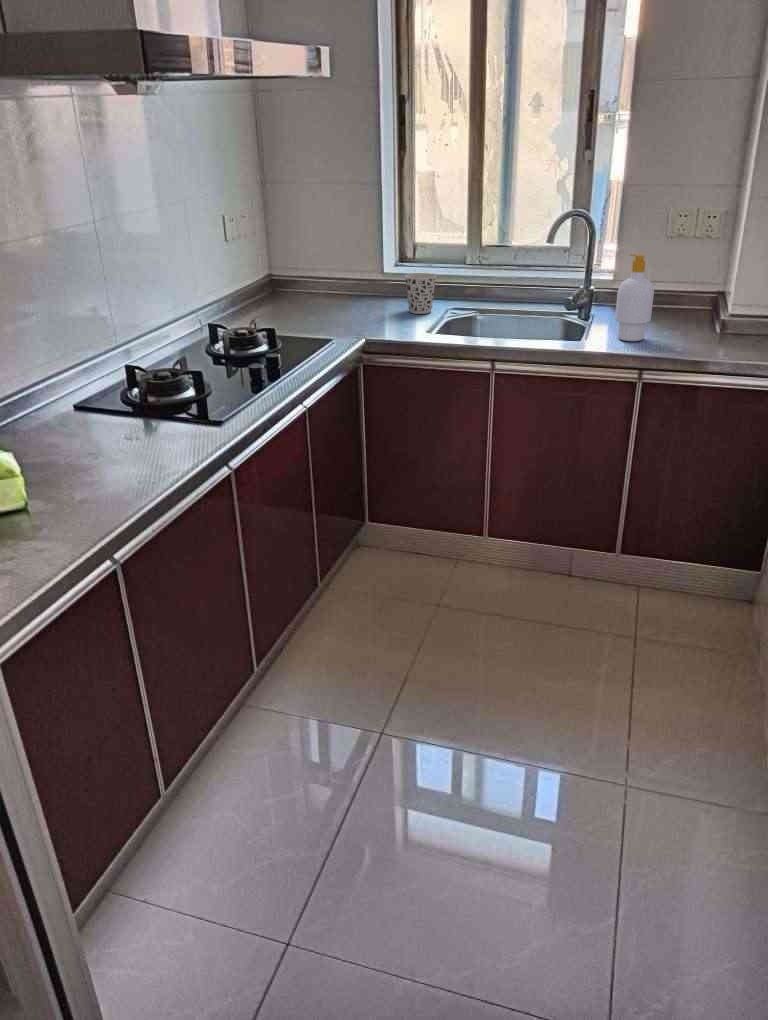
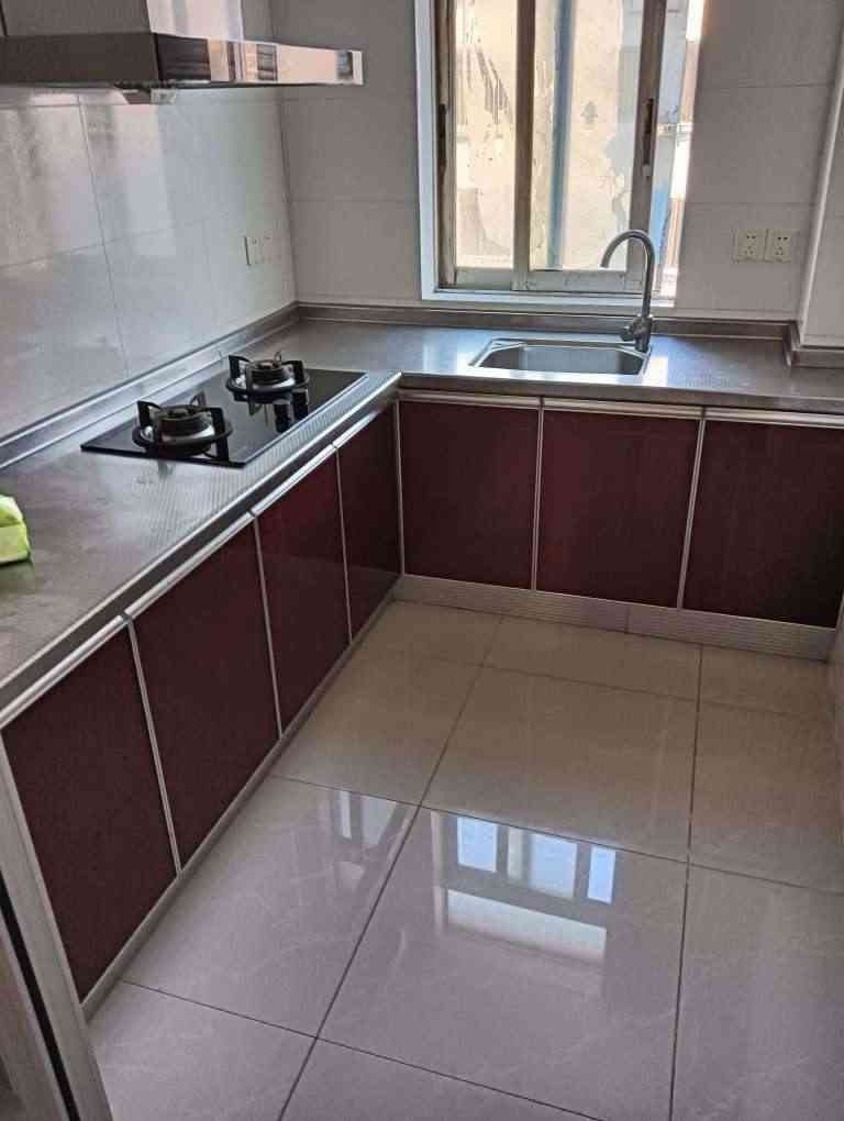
- cup (420, 293)
- soap bottle (635, 297)
